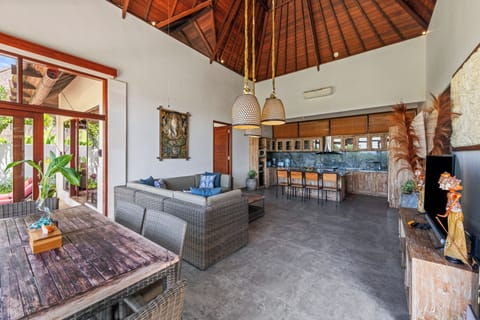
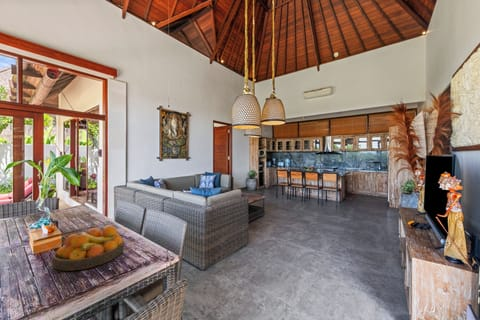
+ fruit bowl (91, 242)
